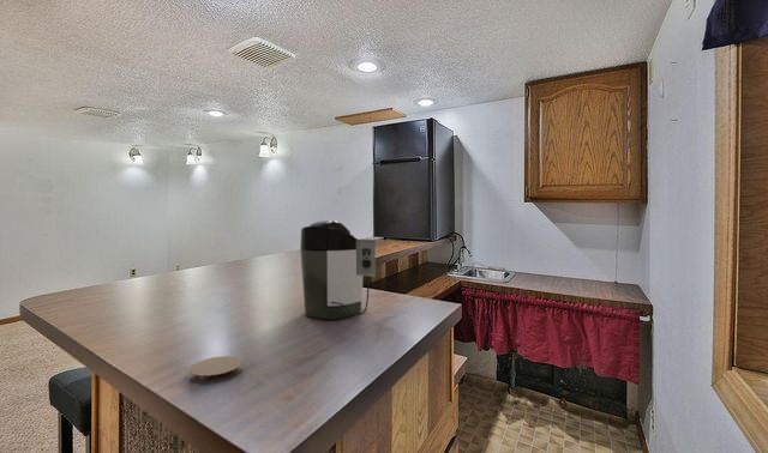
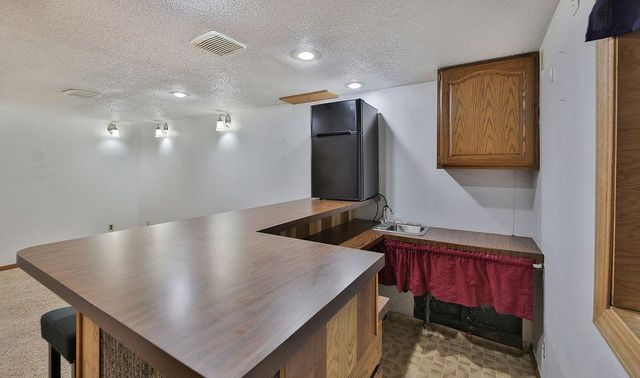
- coaster (216, 368)
- coffee maker (346, 267)
